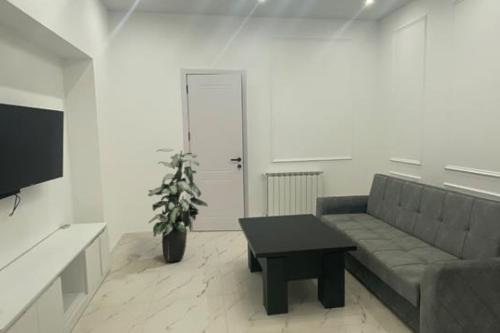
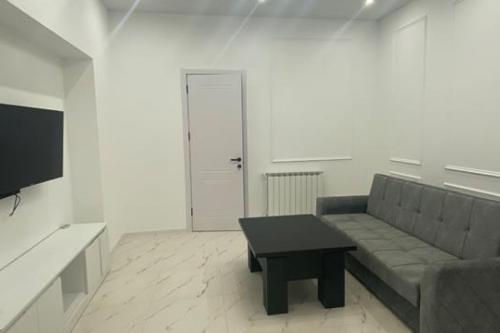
- indoor plant (174, 203)
